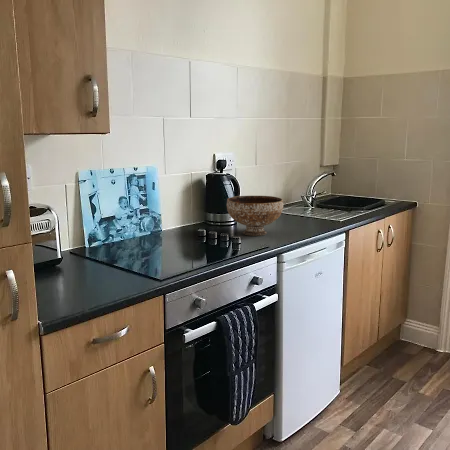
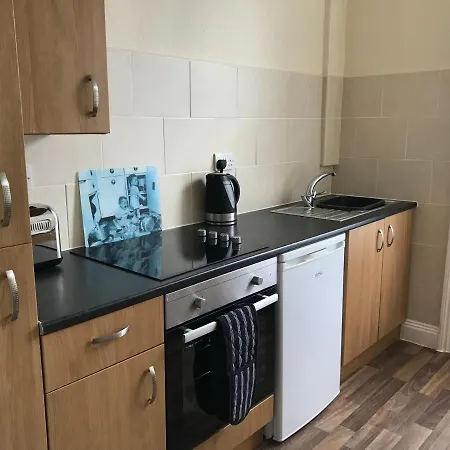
- bowl (254, 216)
